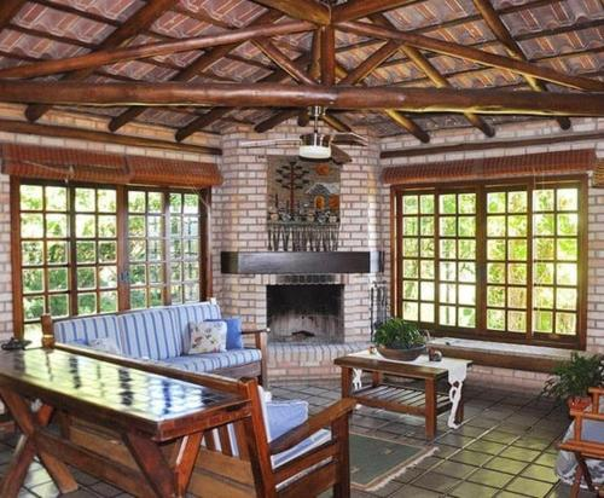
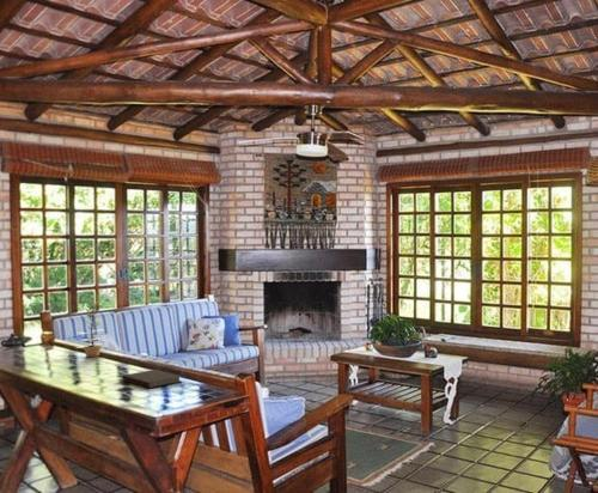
+ plant (89, 328)
+ notebook (152, 378)
